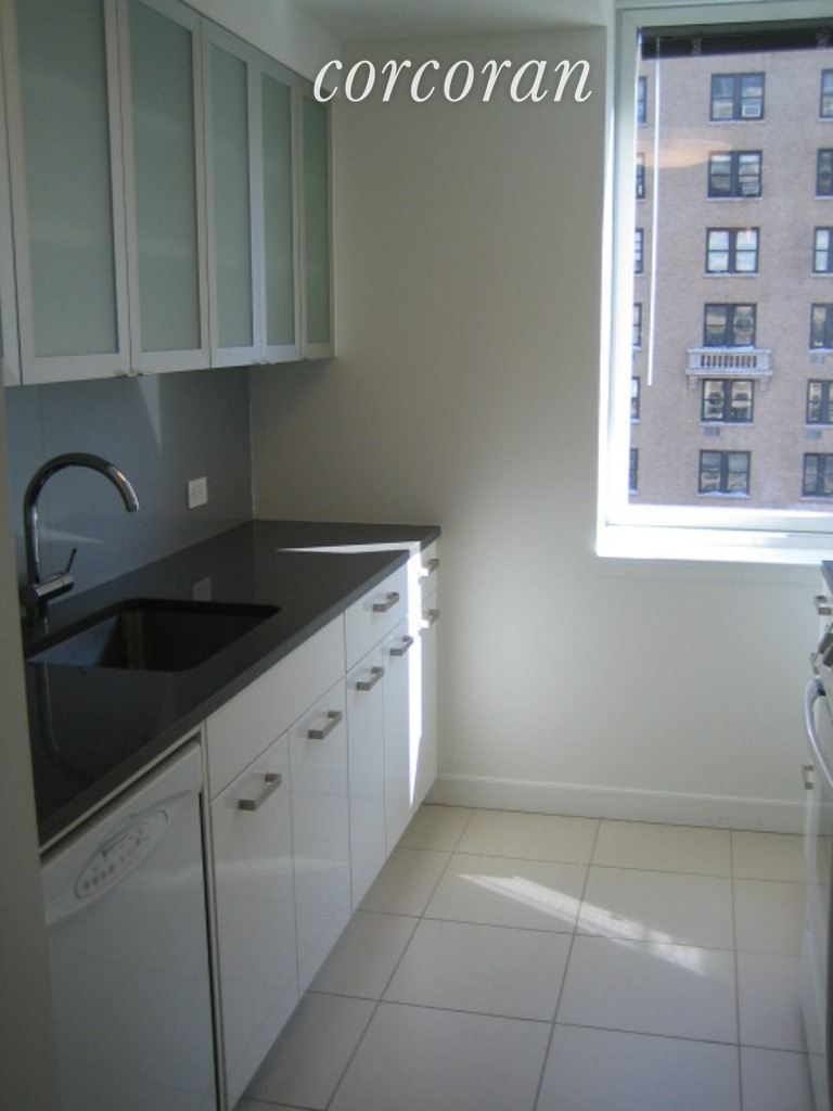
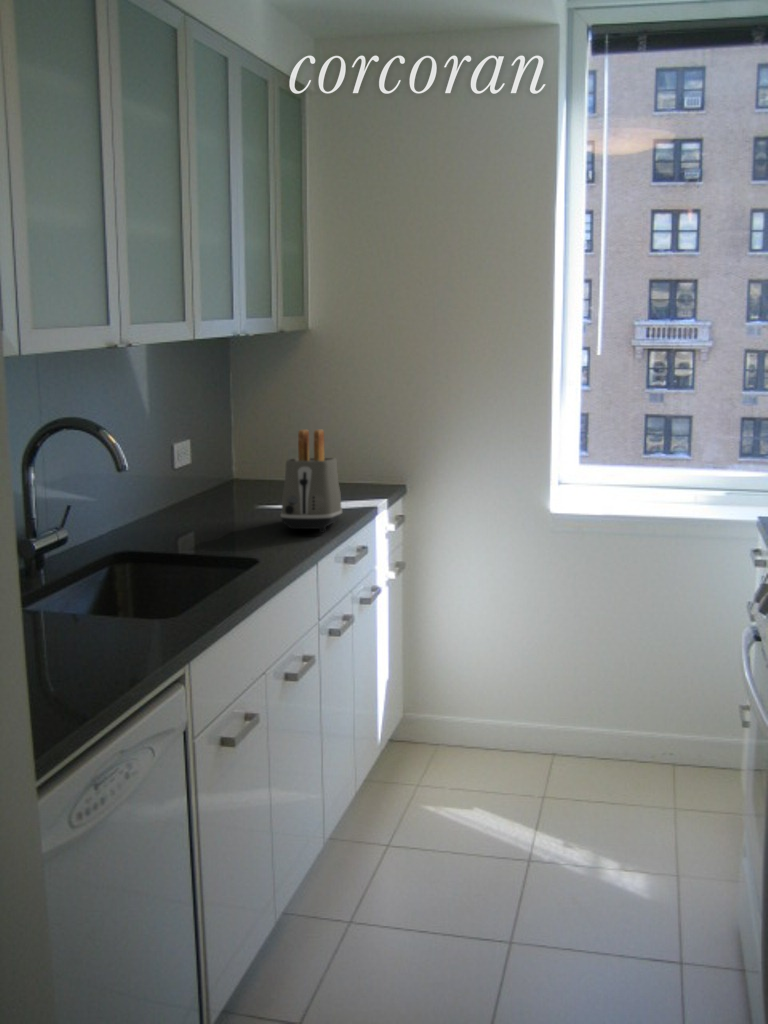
+ toaster (311, 478)
